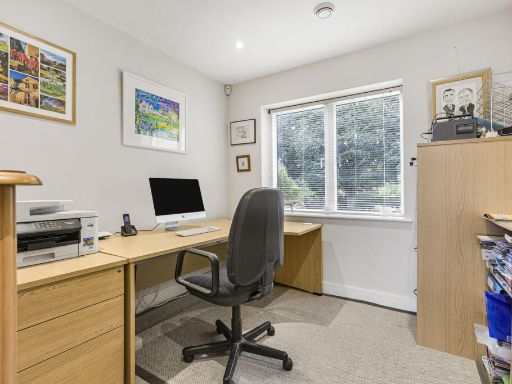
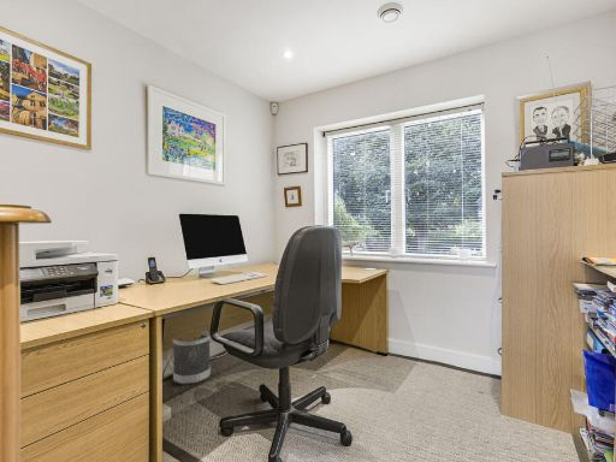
+ wastebasket (191, 355)
